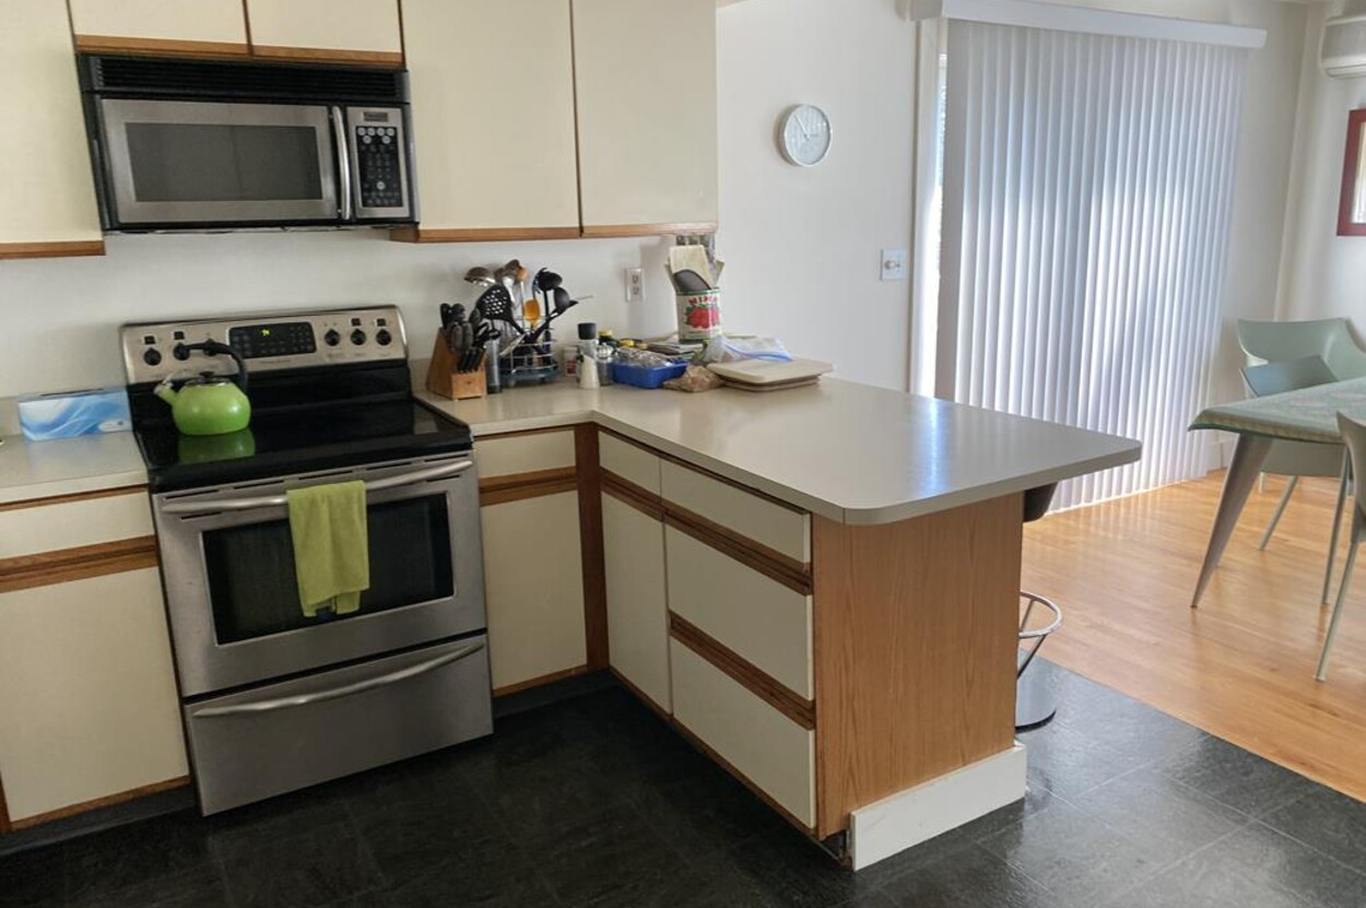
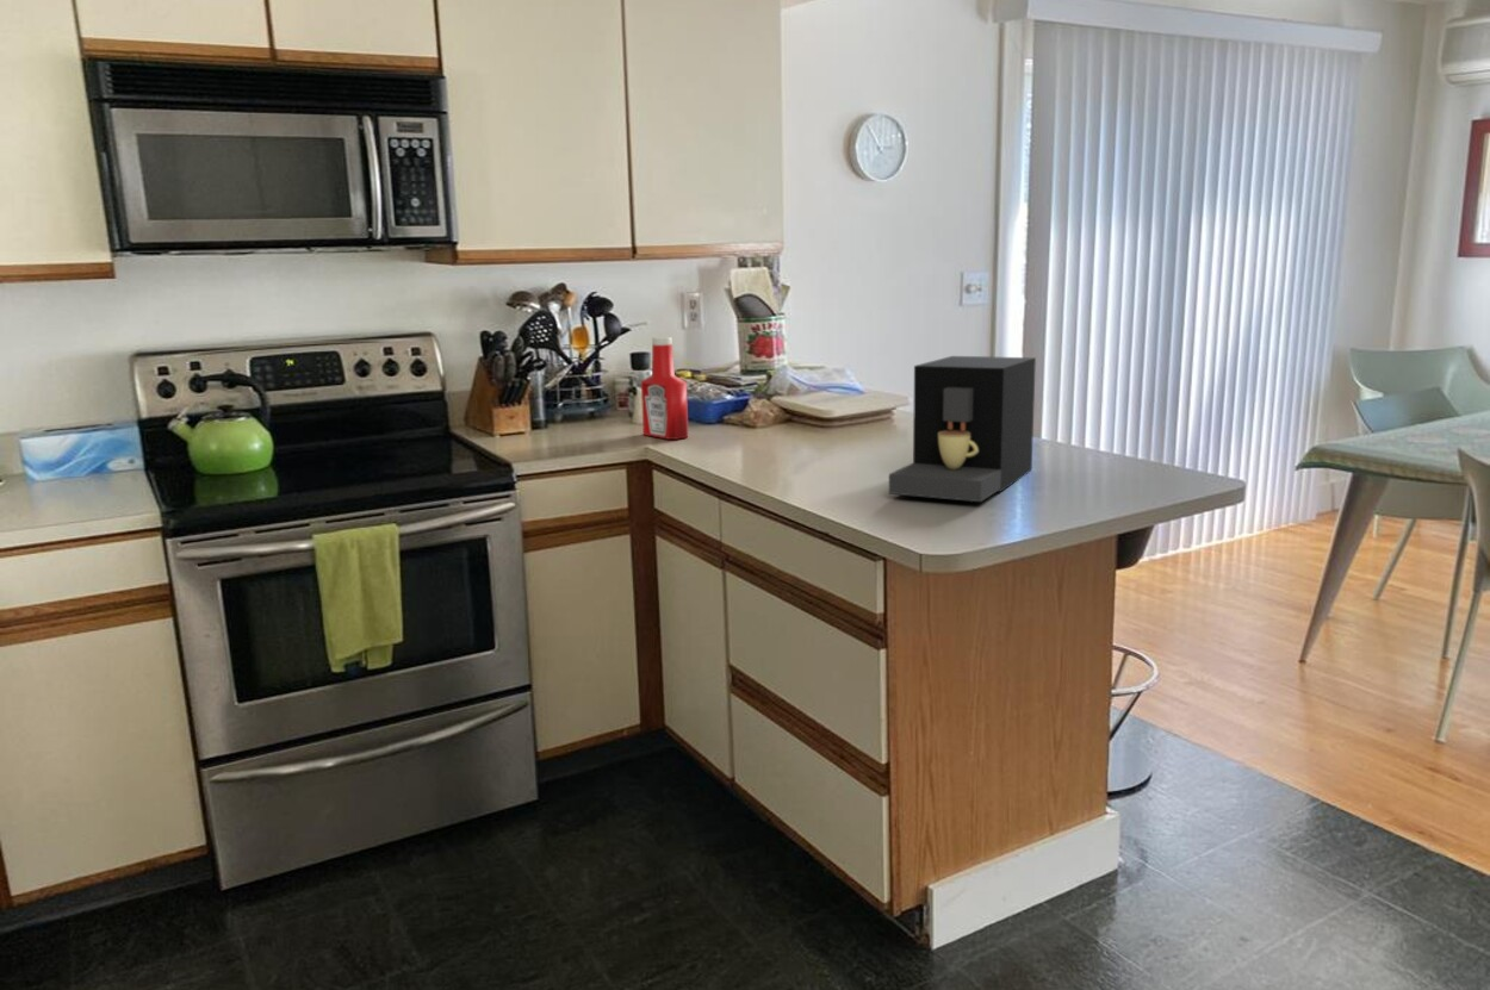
+ soap bottle (663, 387)
+ coffee maker (964, 424)
